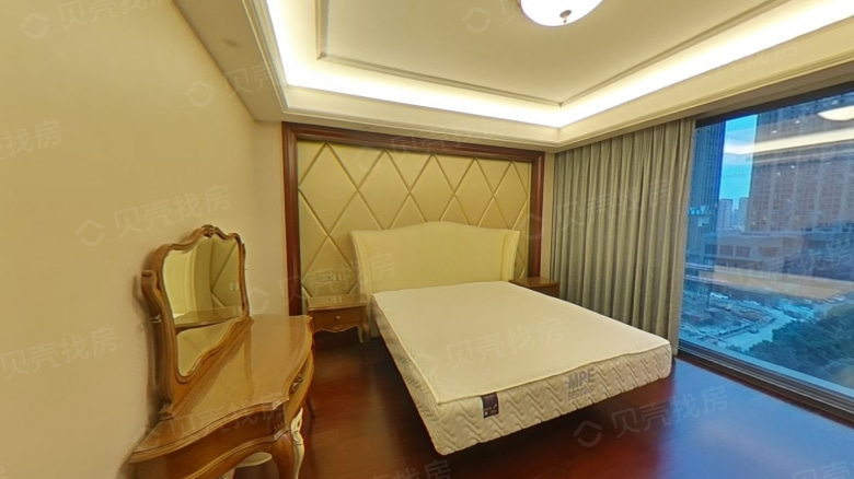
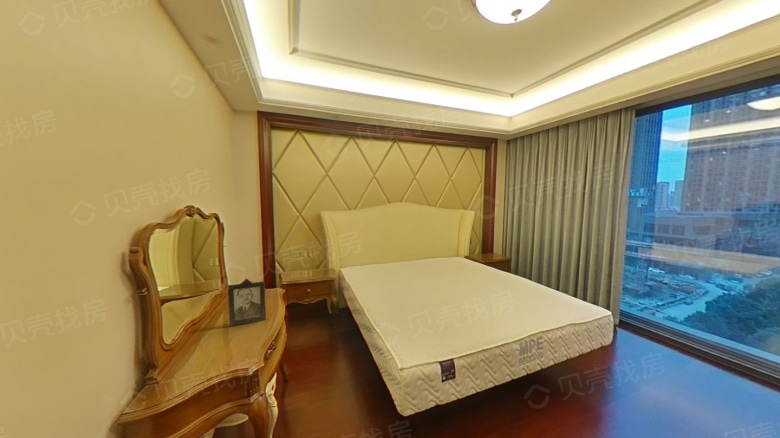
+ photo frame (247, 298)
